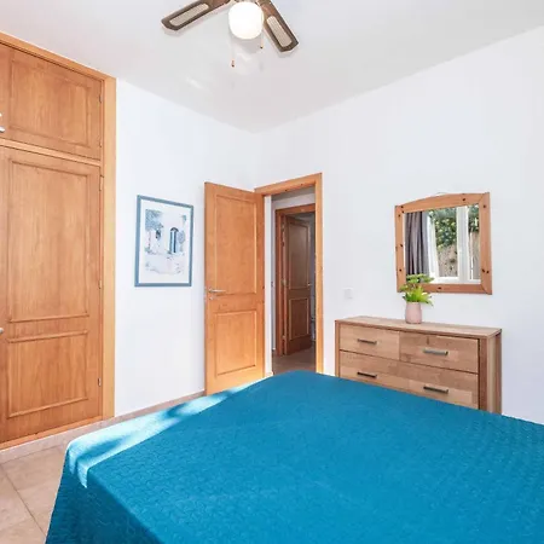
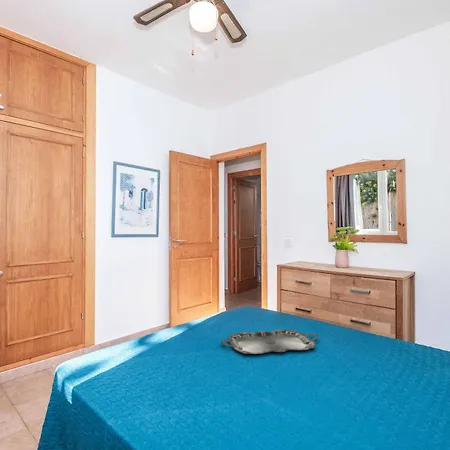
+ serving tray (270, 340)
